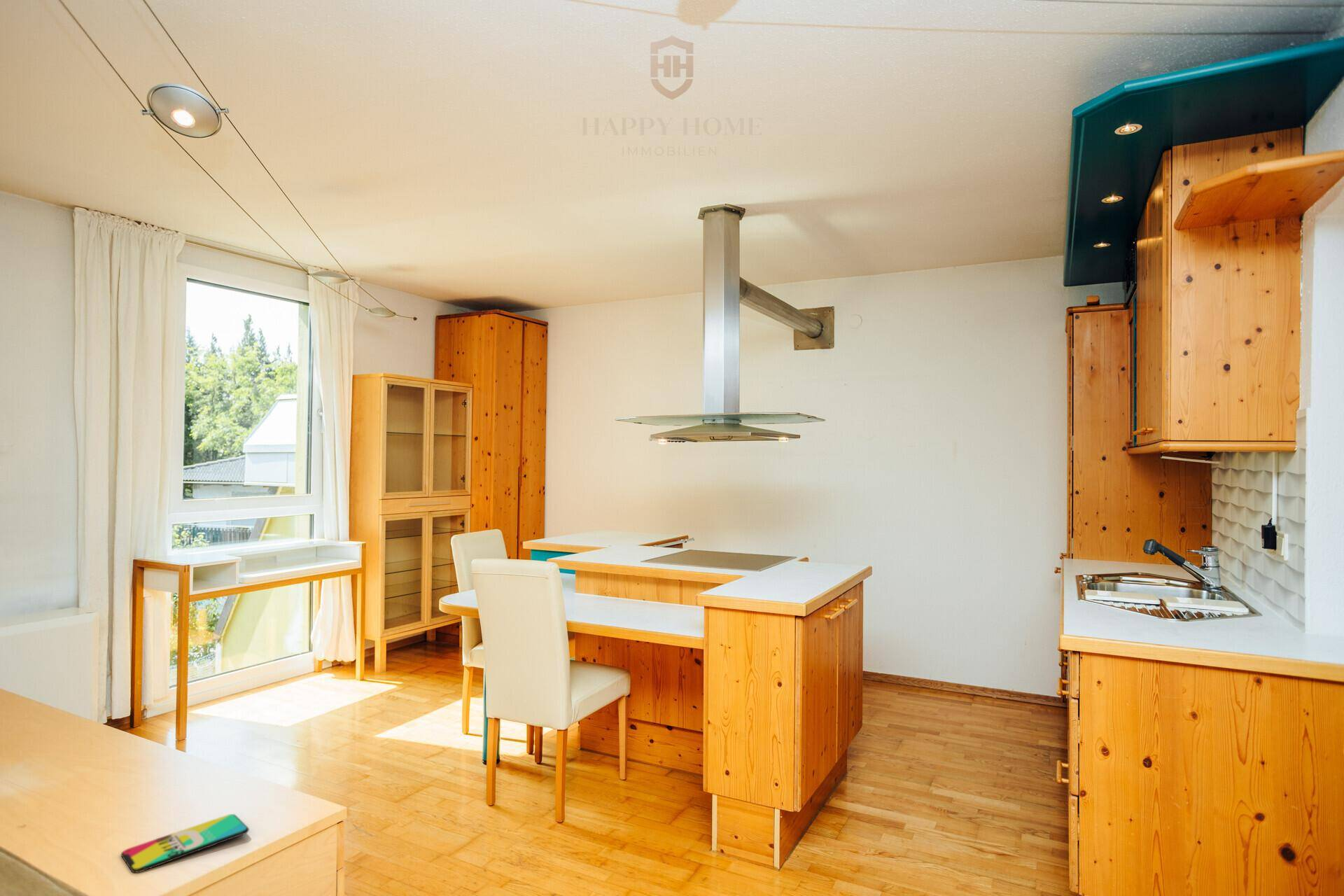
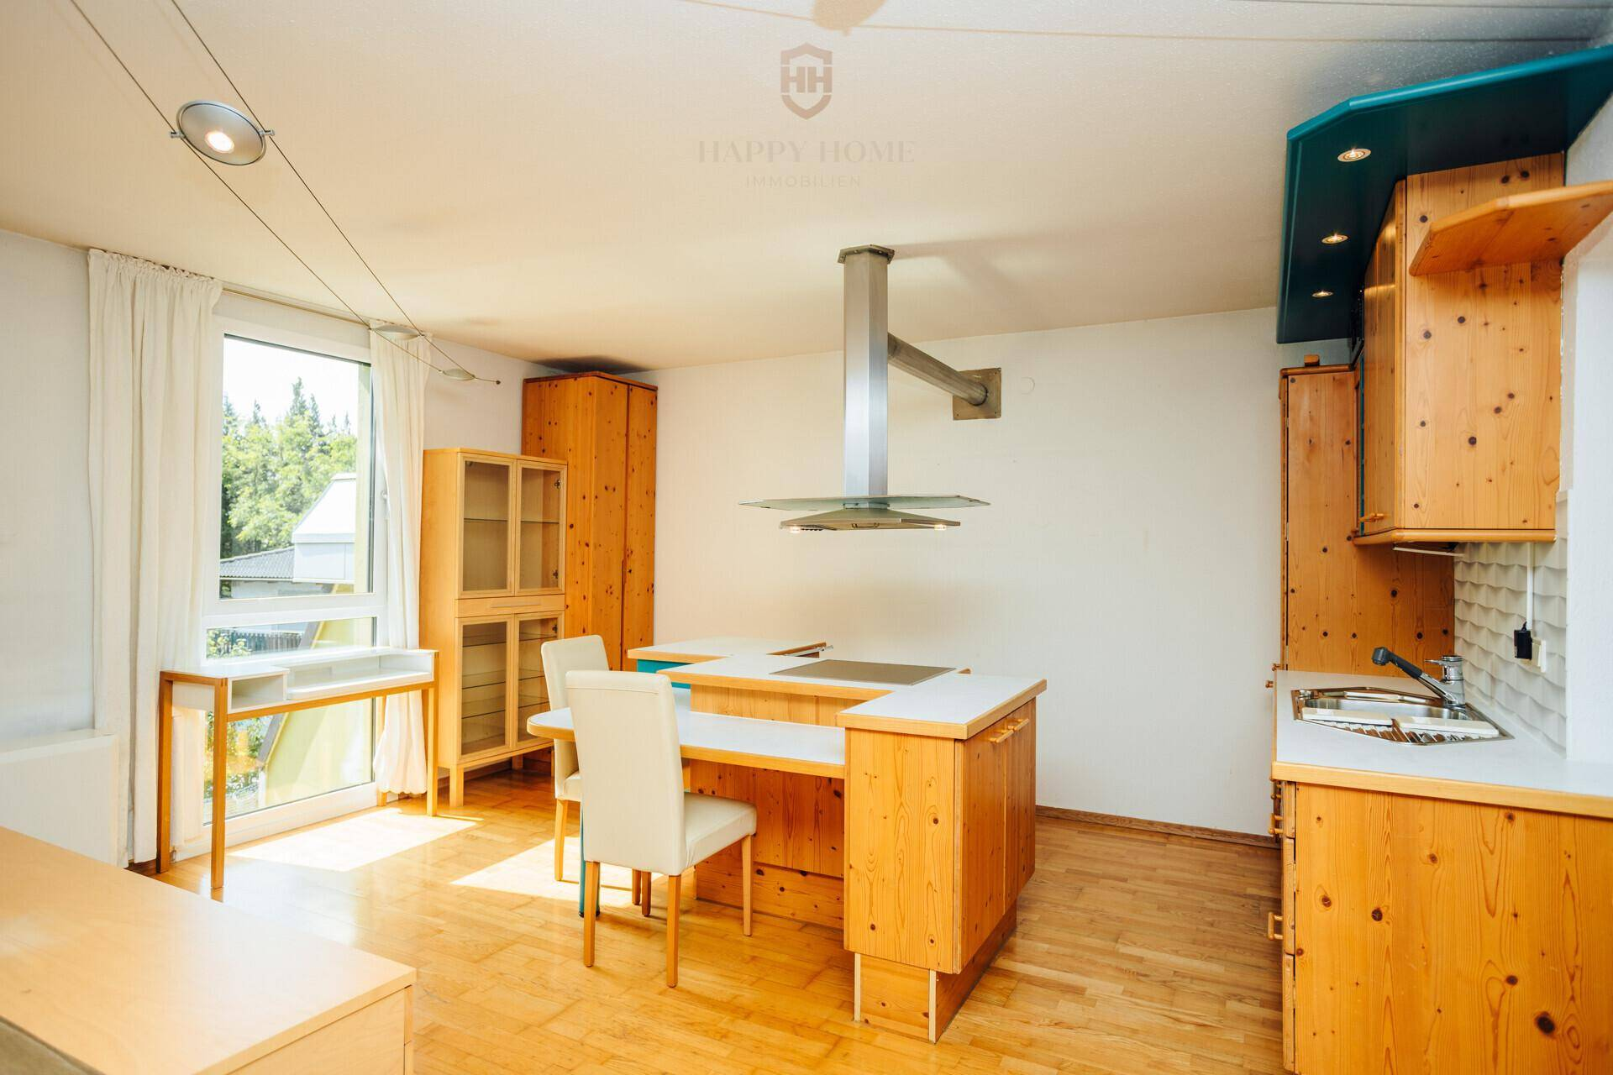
- smartphone (187, 841)
